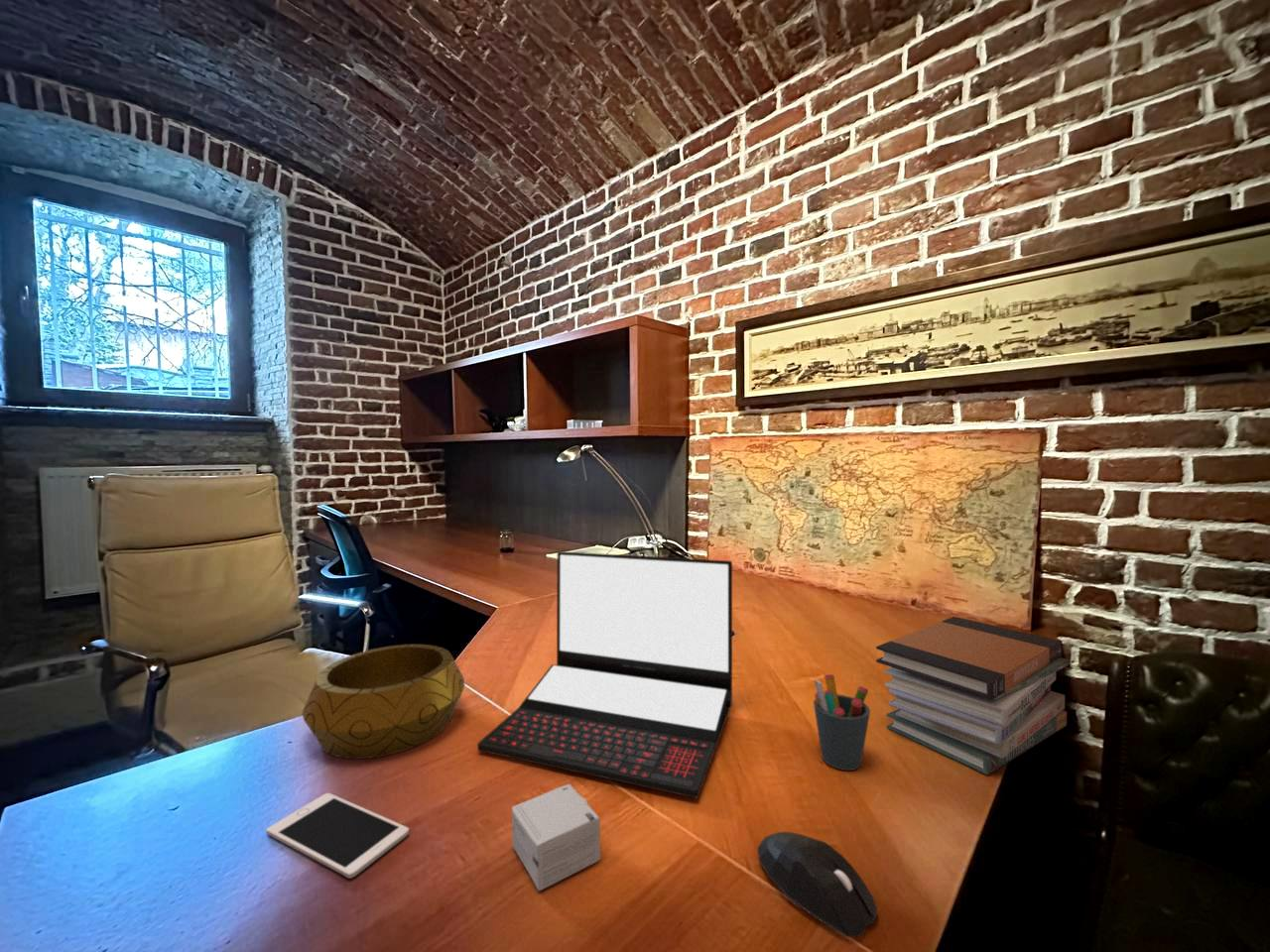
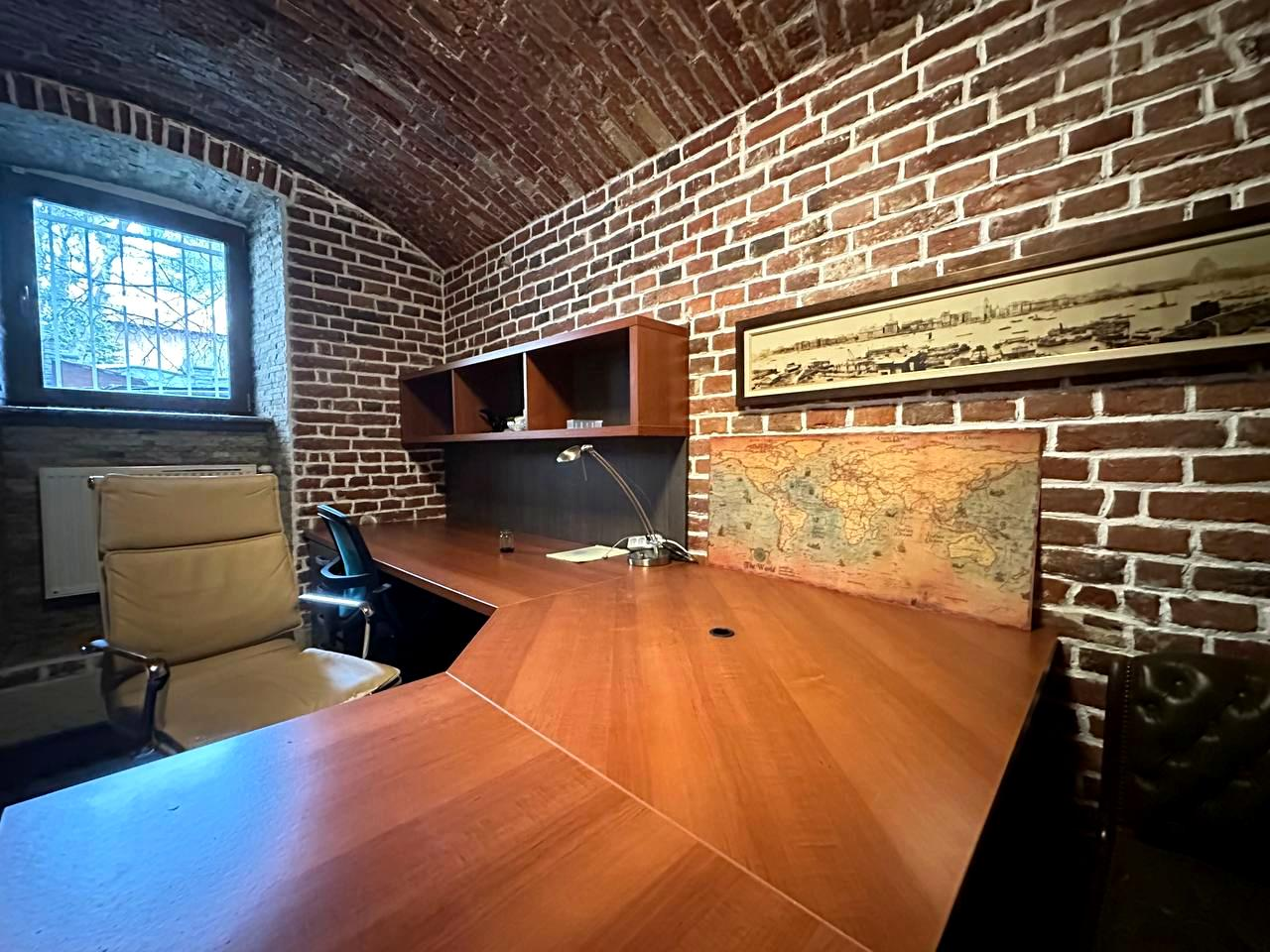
- mouse (810, 867)
- cell phone (337, 831)
- pen holder (840, 717)
- decorative bowl (388, 695)
- book stack (971, 685)
- small box (556, 832)
- laptop (613, 650)
